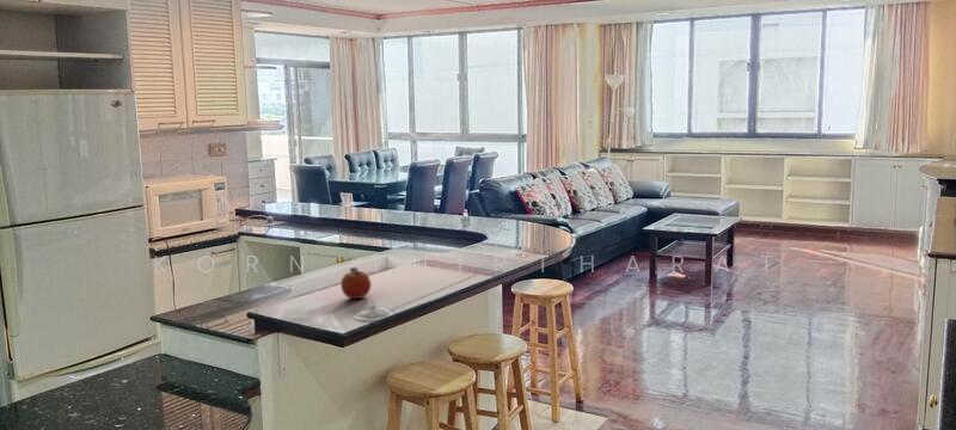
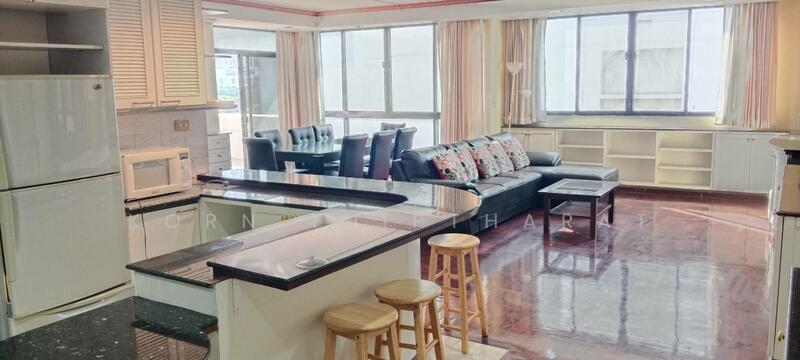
- fruit (355, 282)
